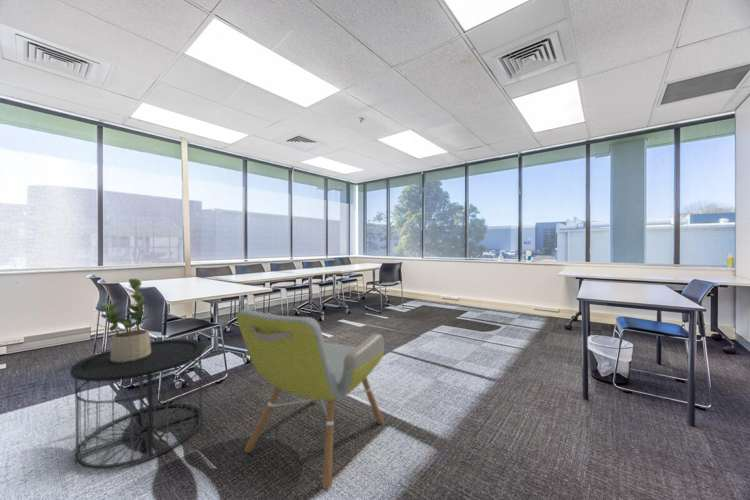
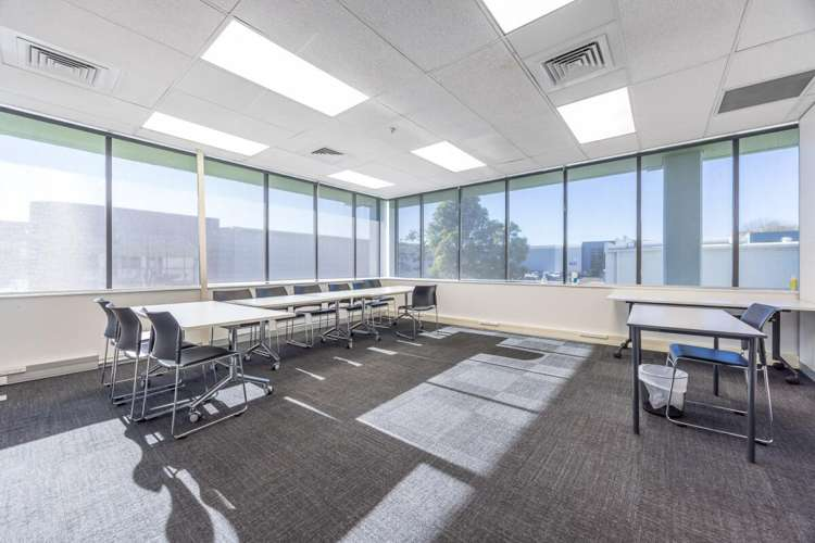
- armchair (314, 371)
- side table (145, 395)
- potted plant (123, 318)
